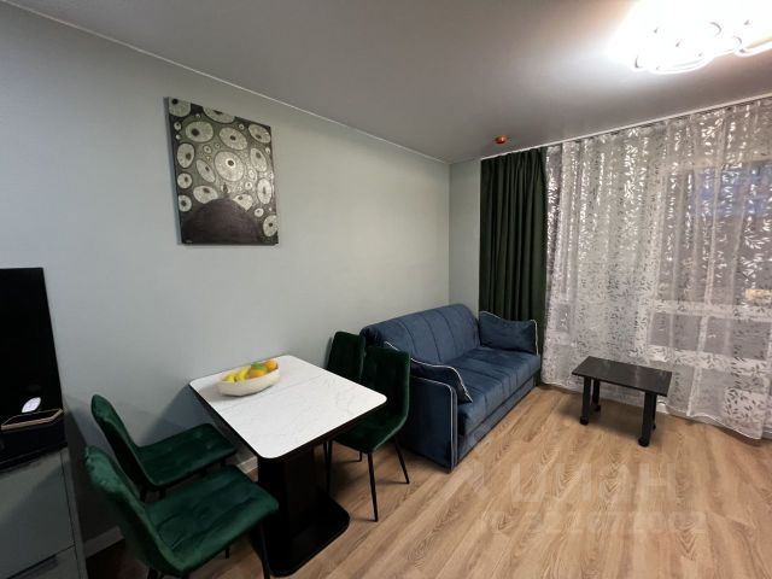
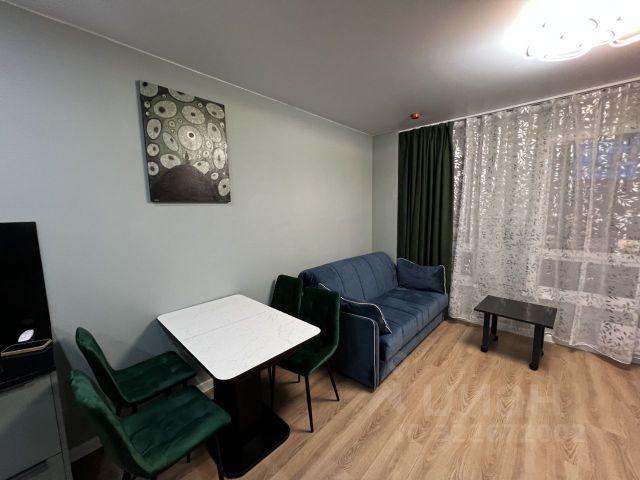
- fruit bowl (250, 375)
